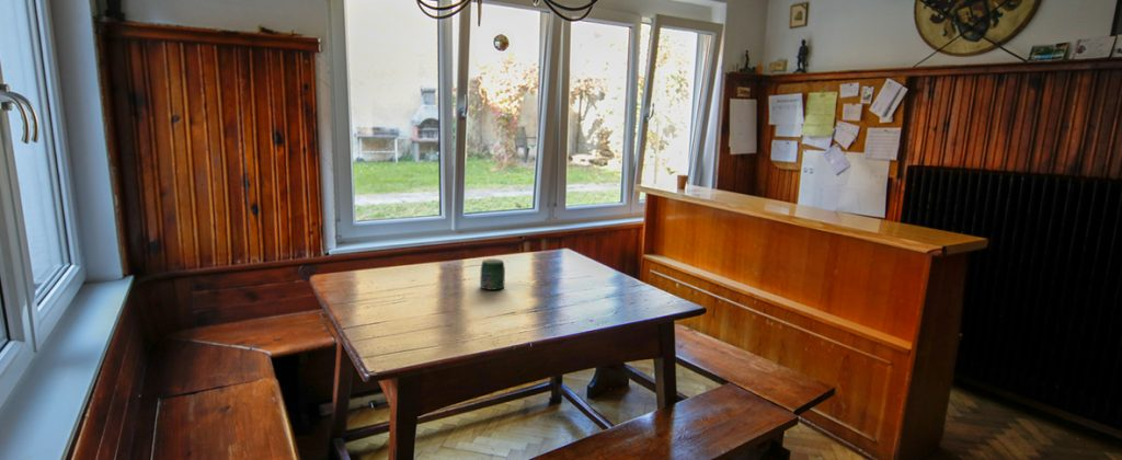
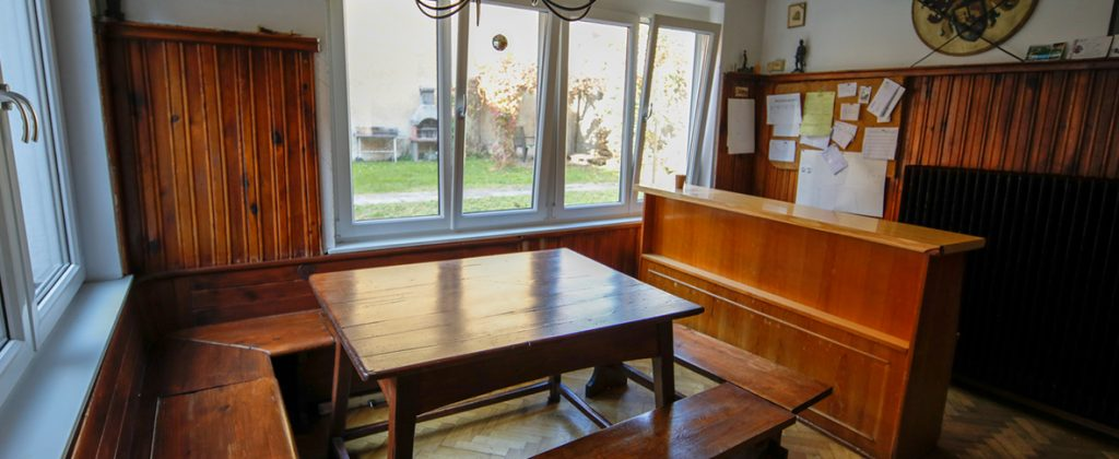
- jar (492, 274)
